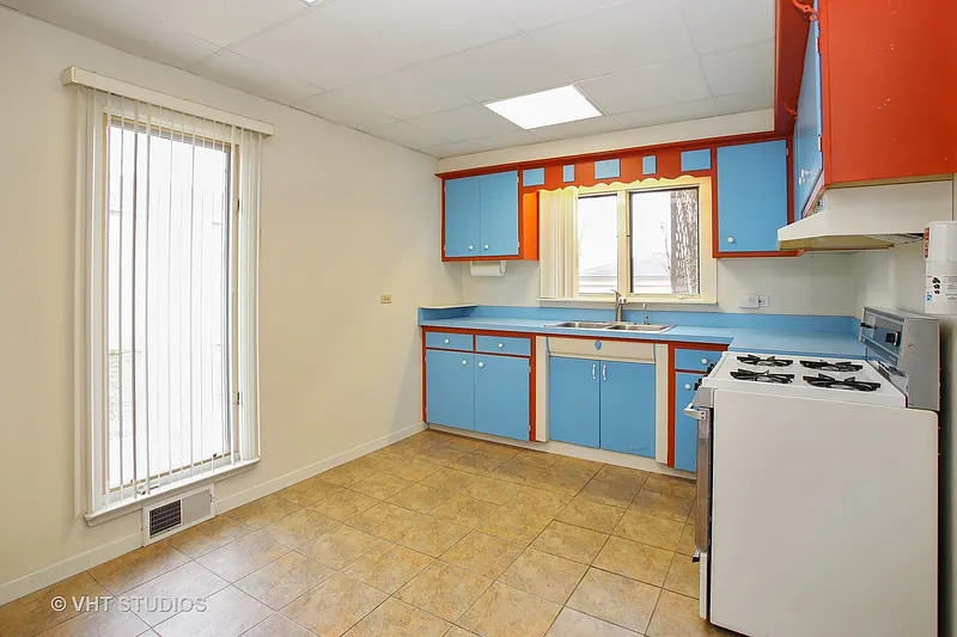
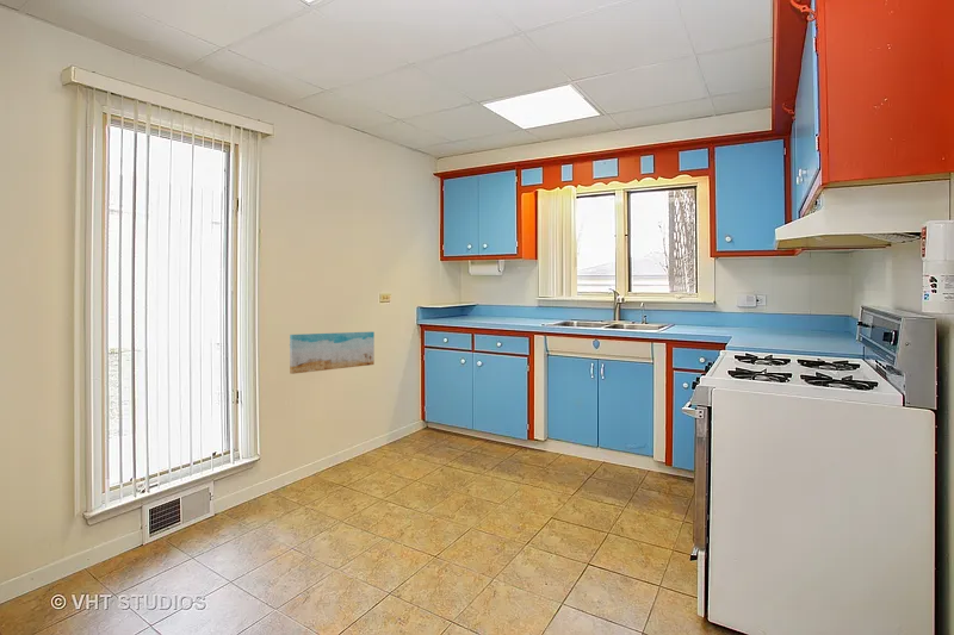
+ wall art (334, 350)
